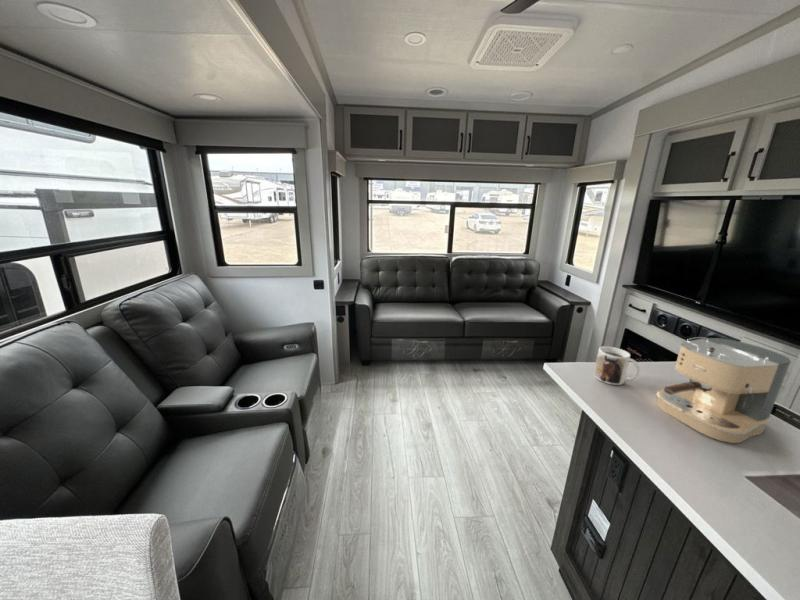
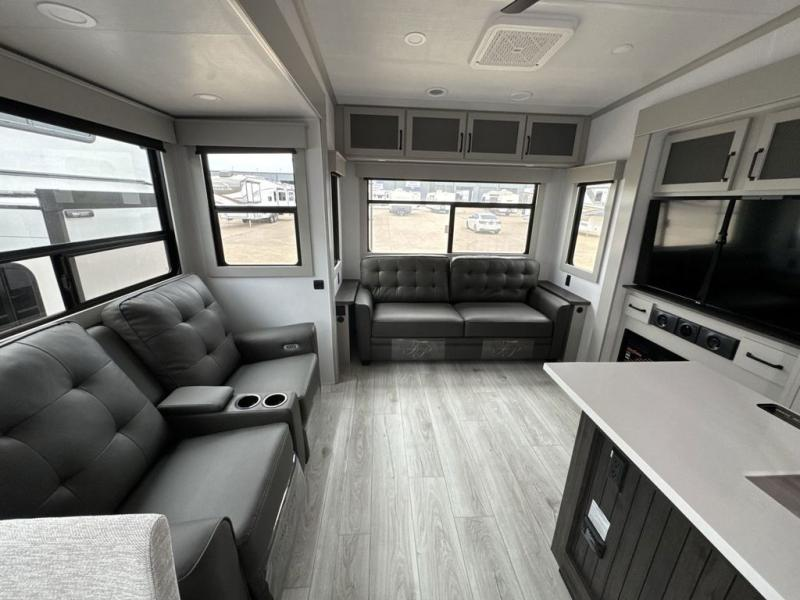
- mug (614, 366)
- coffee maker (712, 383)
